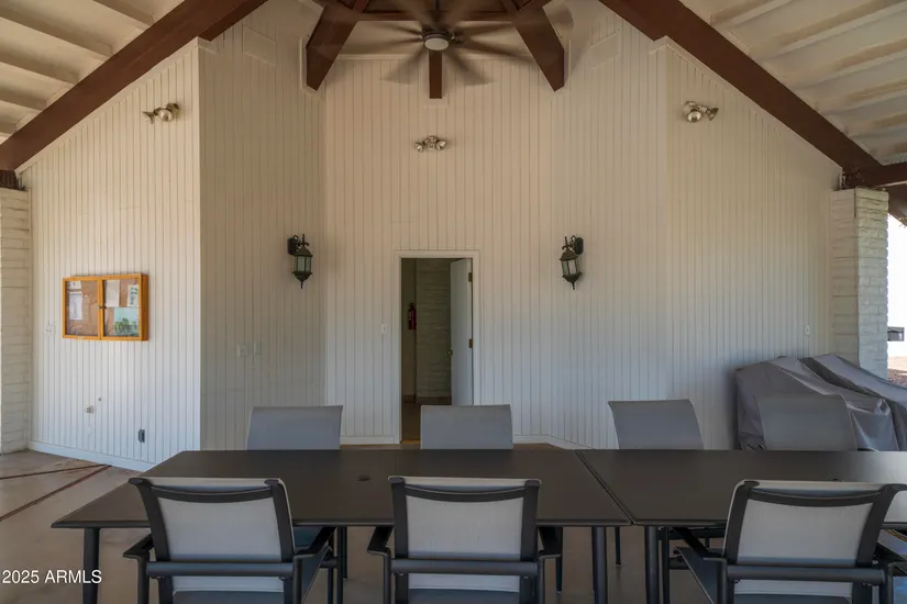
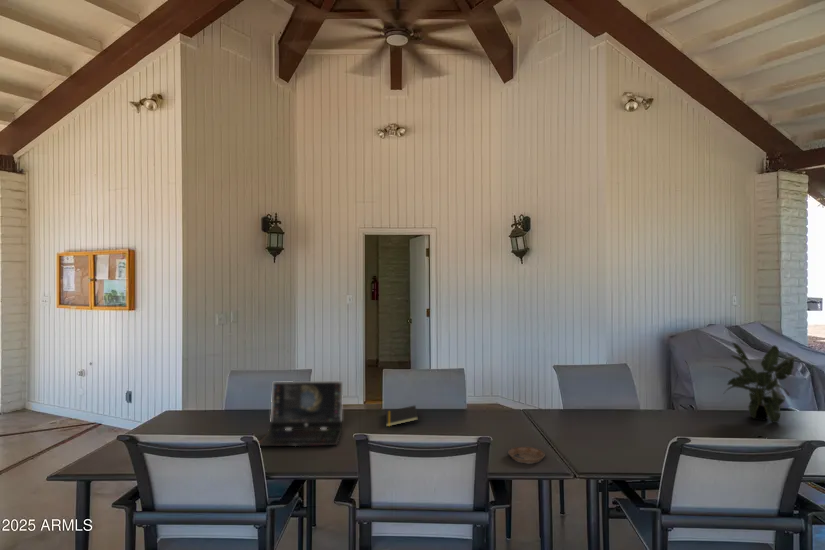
+ laptop computer (302, 412)
+ saucer (526, 455)
+ notepad (401, 415)
+ potted plant (754, 380)
